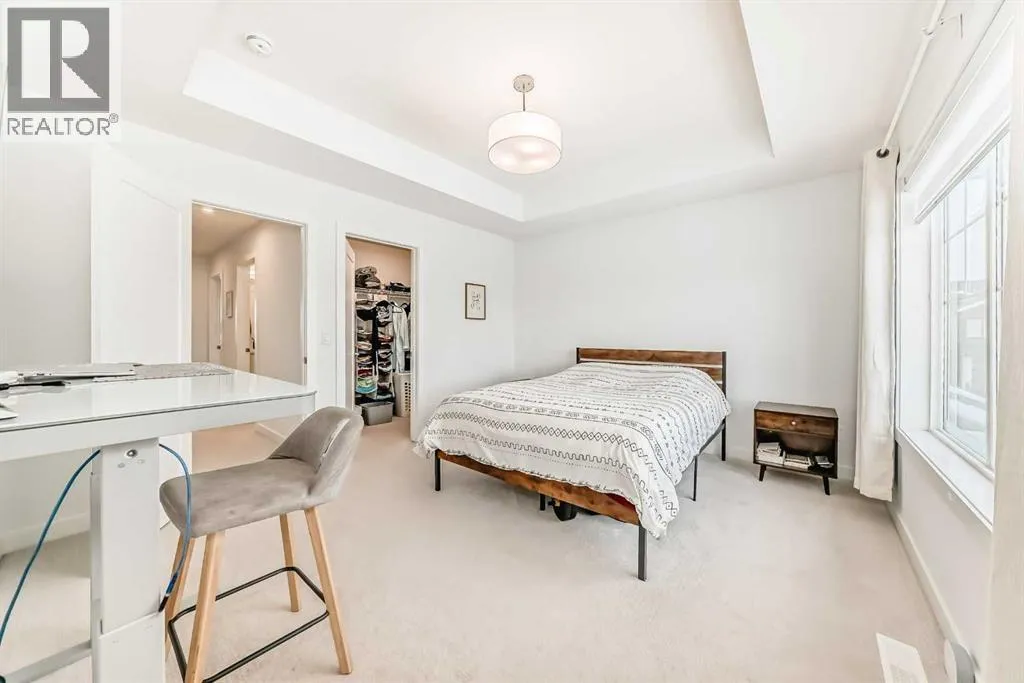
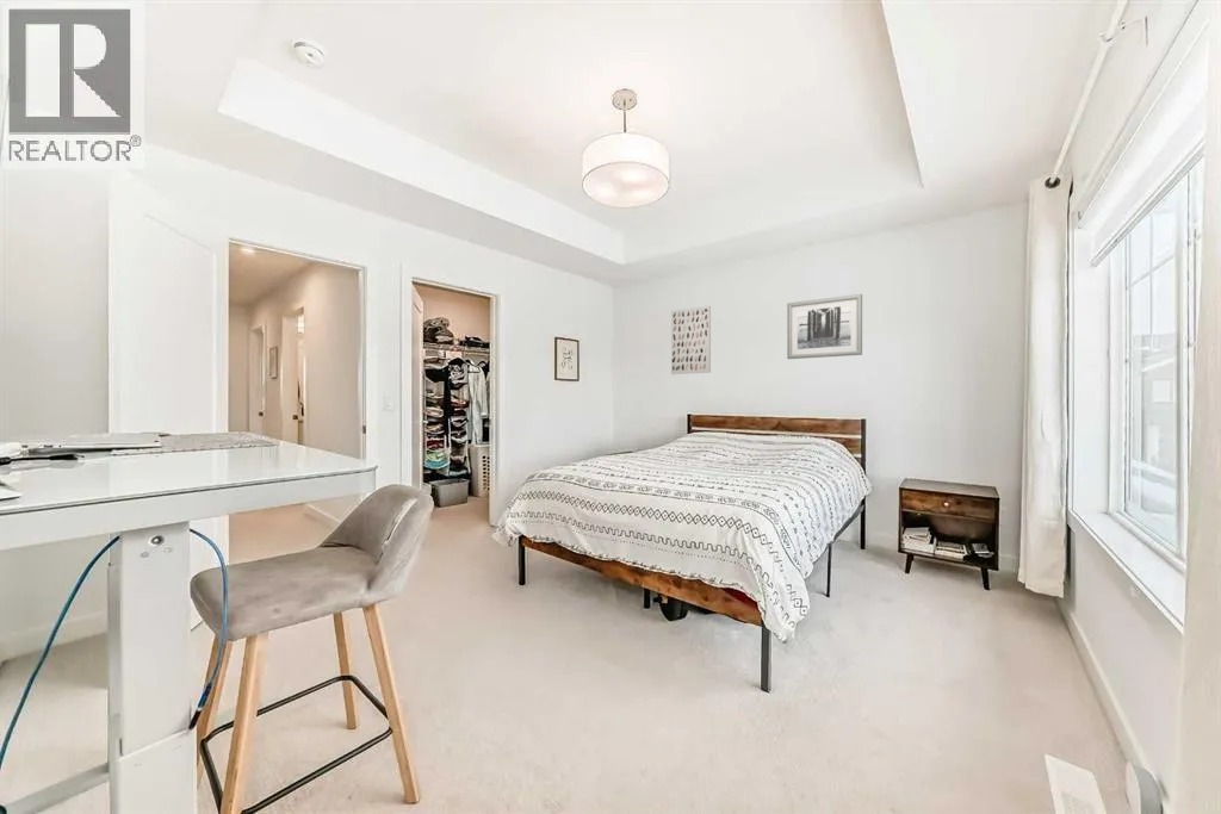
+ wall art (690, 341)
+ wall art (823, 328)
